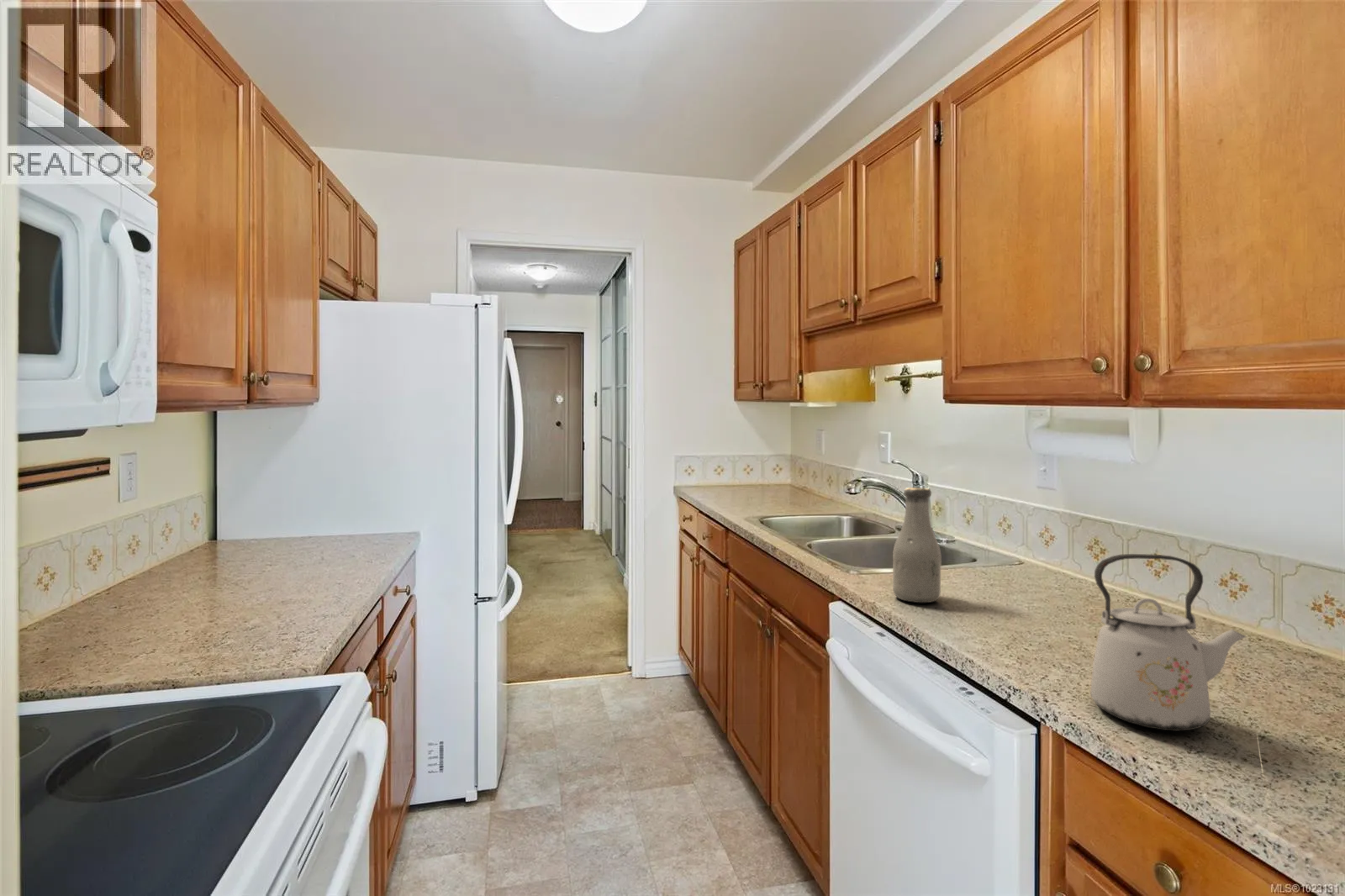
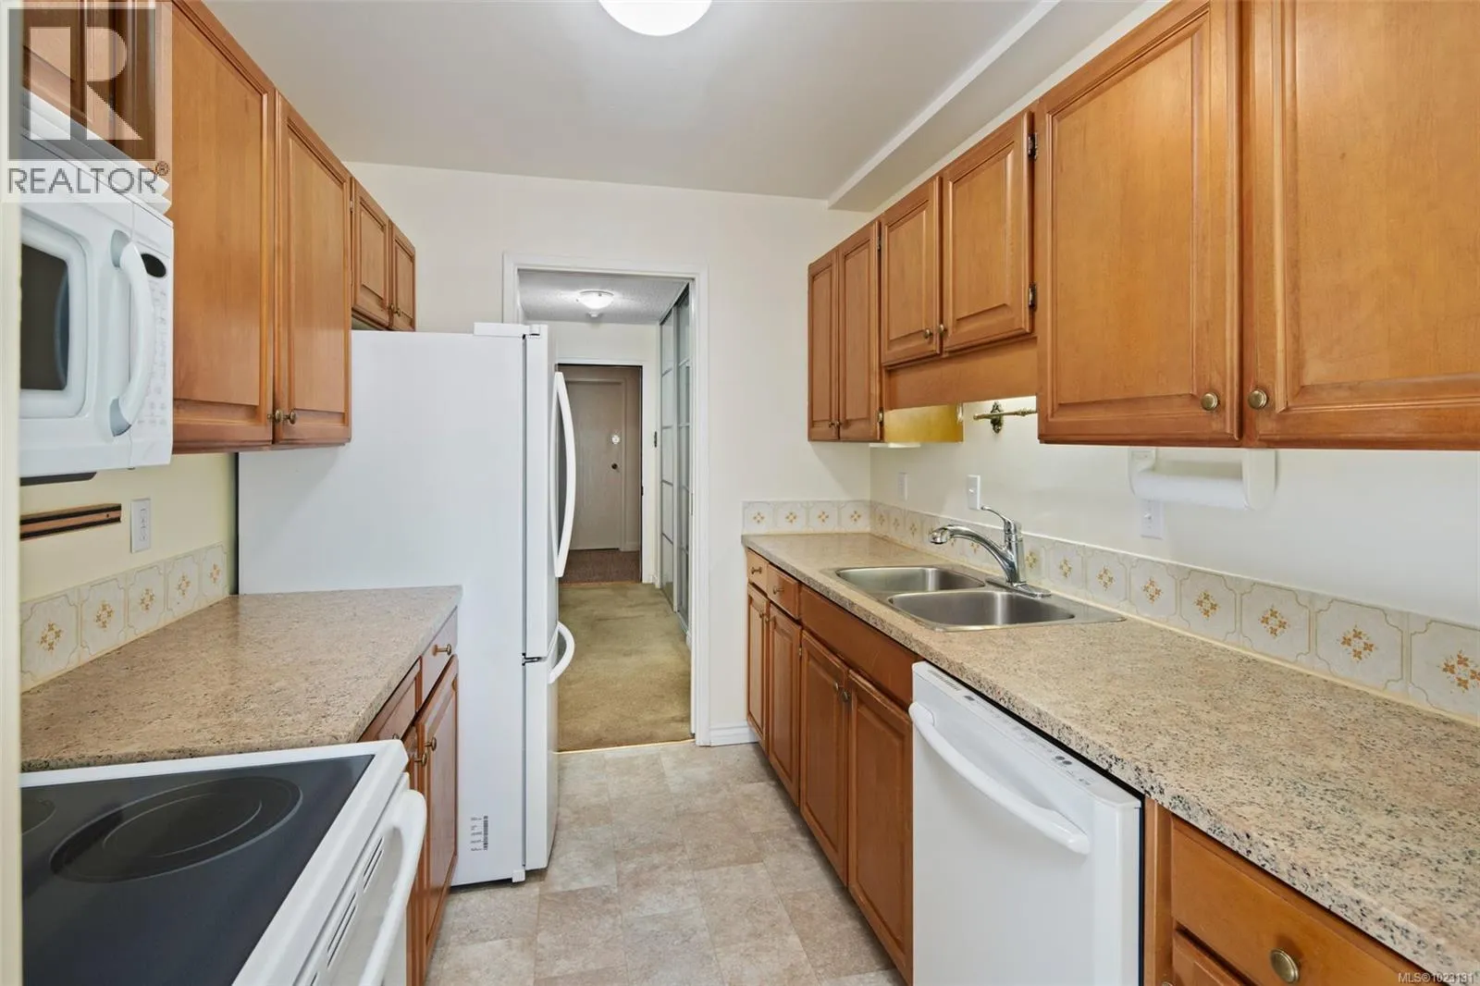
- kettle (1168, 637)
- bottle (916, 543)
